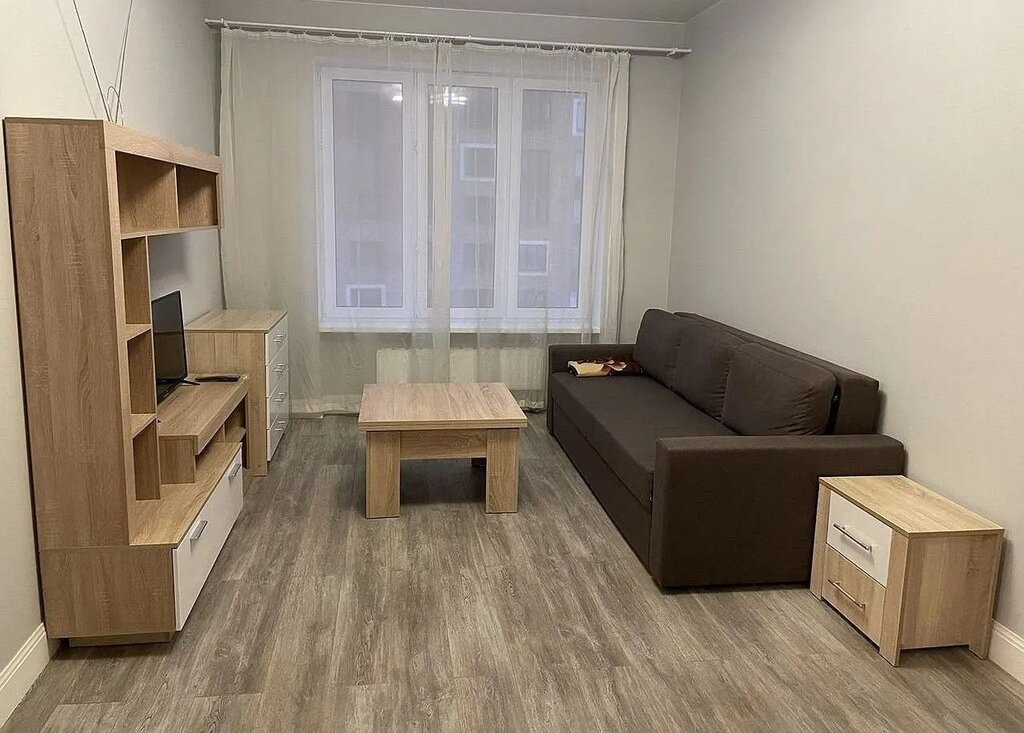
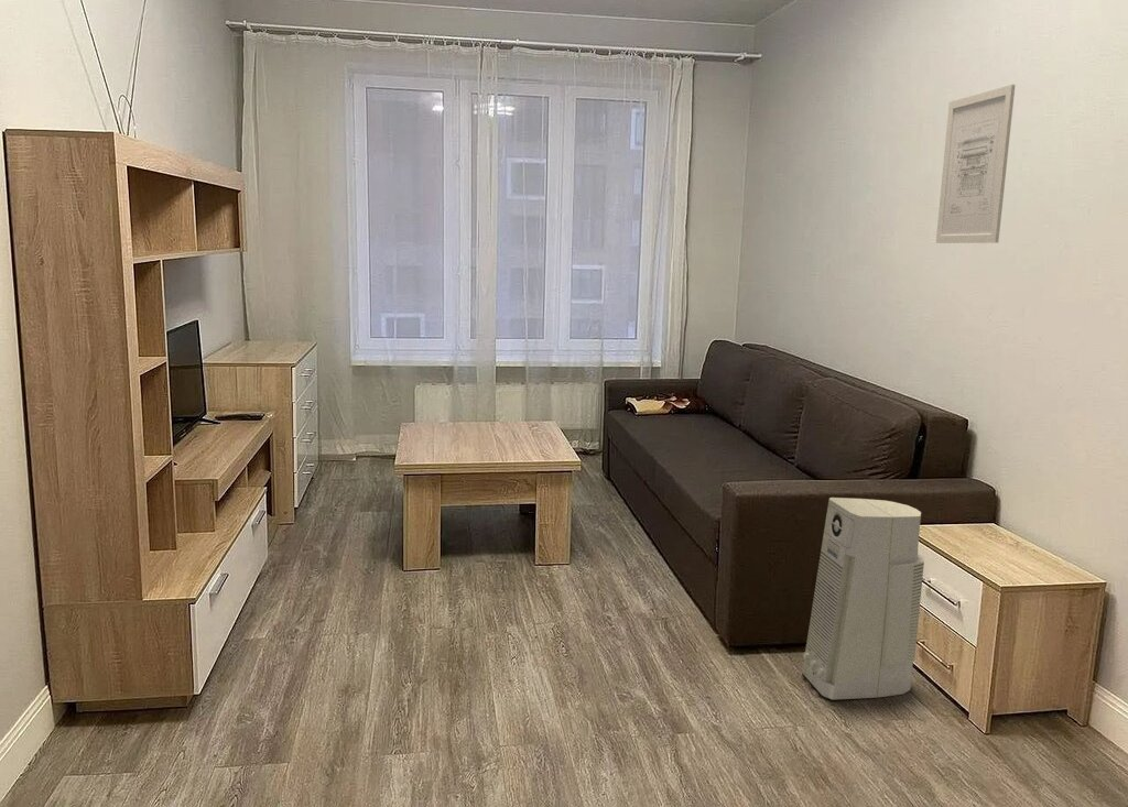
+ wall art (973, 168)
+ air purifier (866, 595)
